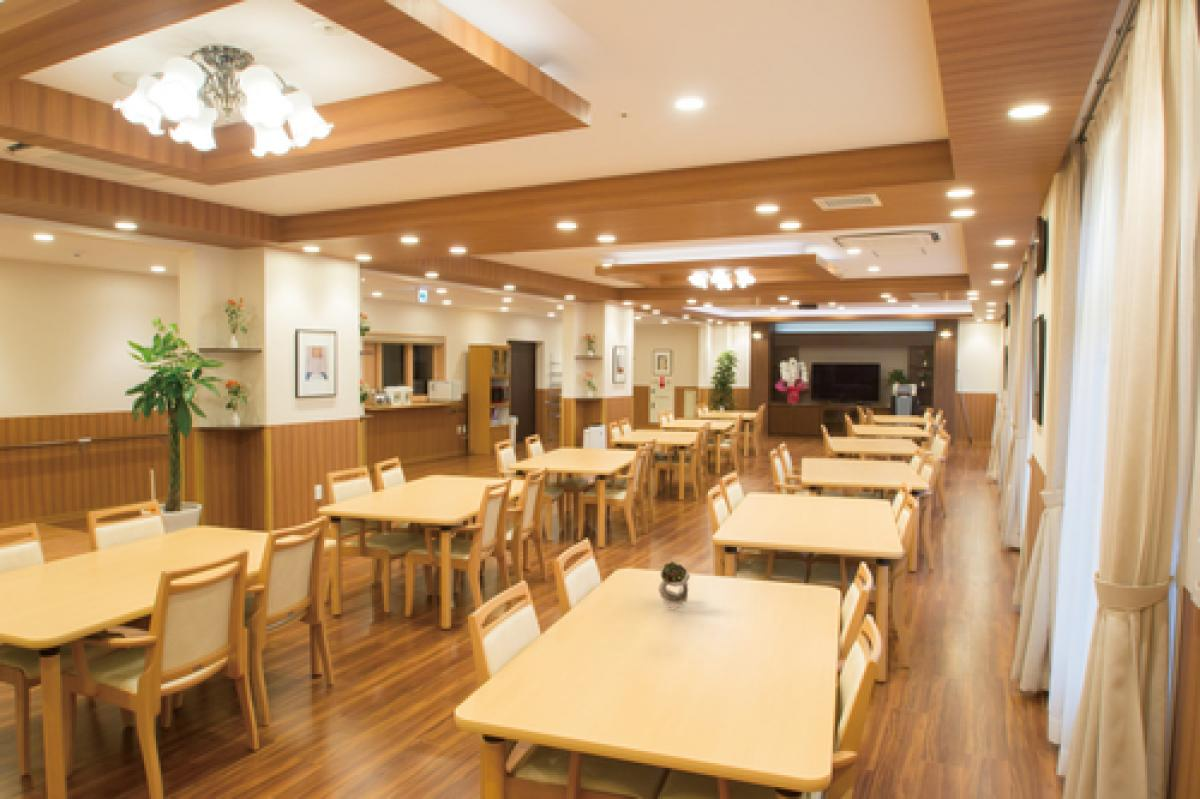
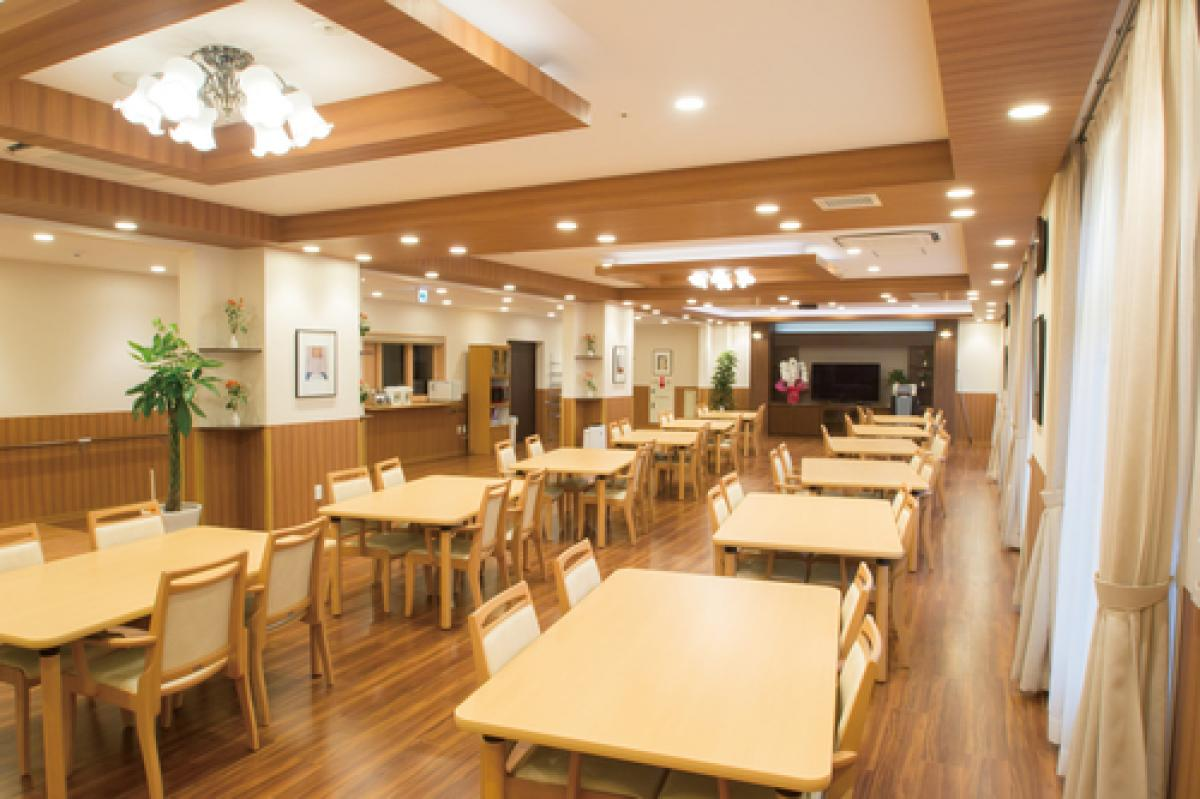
- succulent plant (673, 583)
